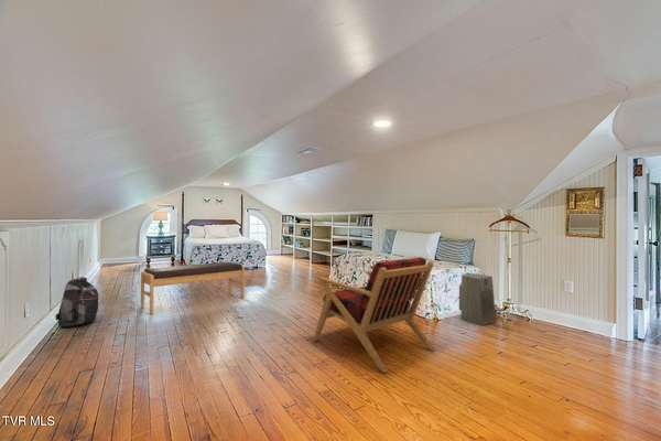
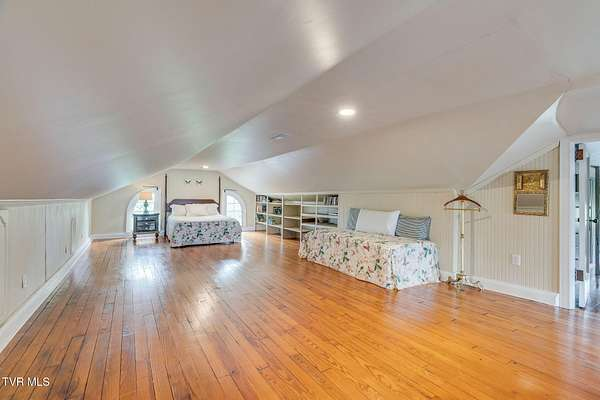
- fan (475, 298)
- bench (195, 281)
- armchair (371, 300)
- backpack (78, 300)
